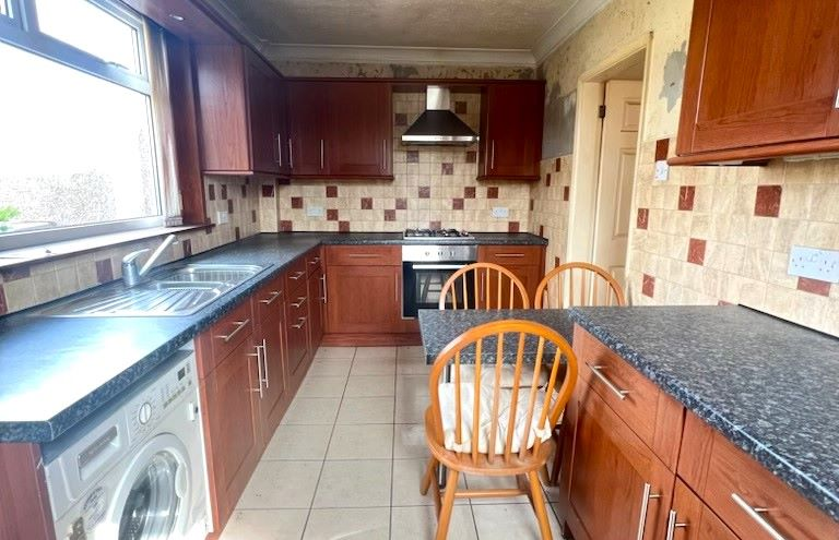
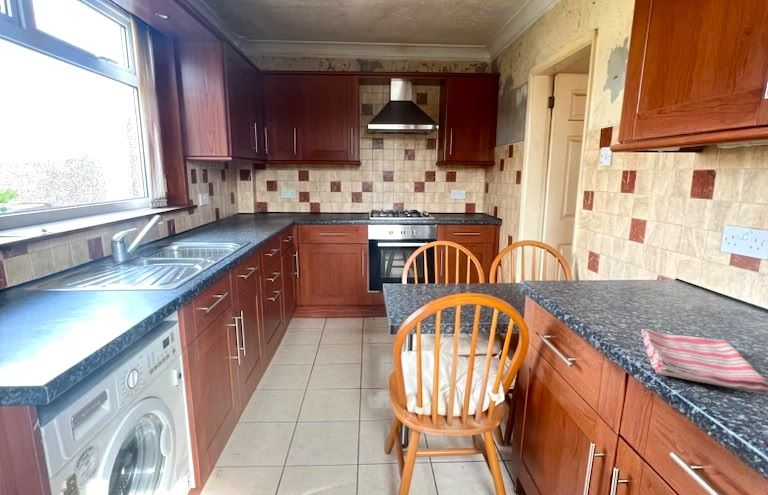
+ dish towel (695, 353)
